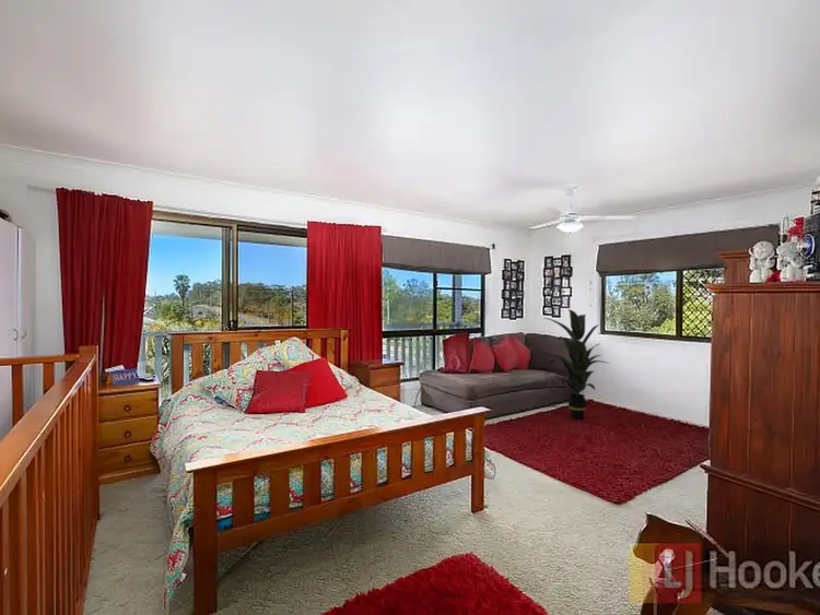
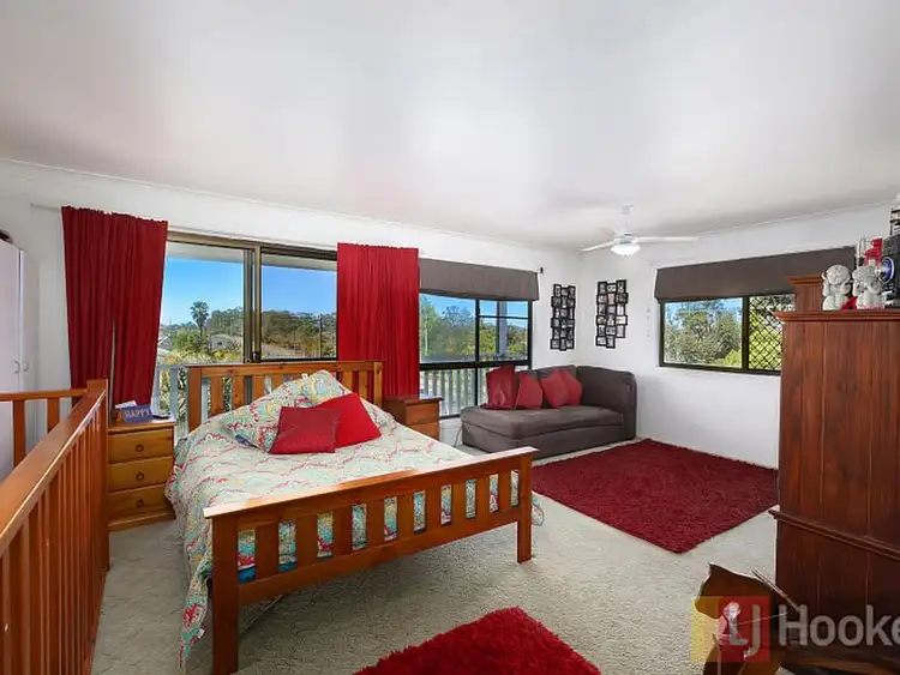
- indoor plant (572, 363)
